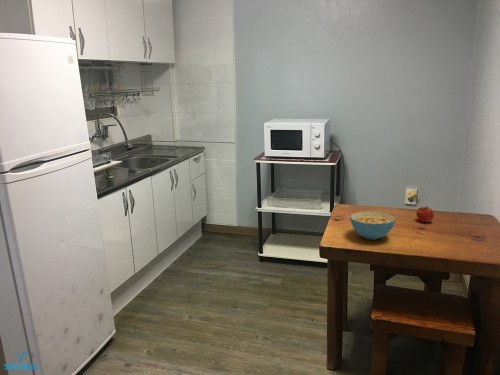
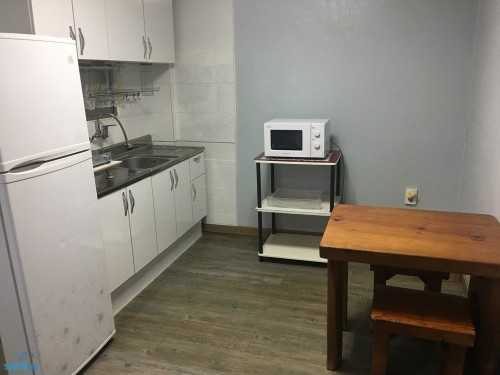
- cereal bowl (371, 227)
- fruit (425, 213)
